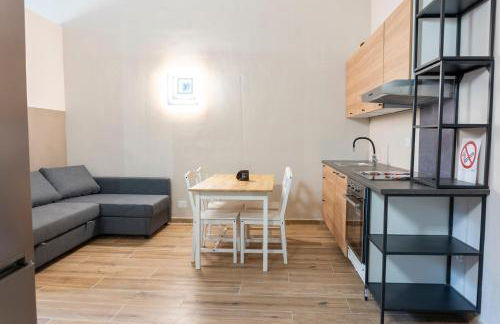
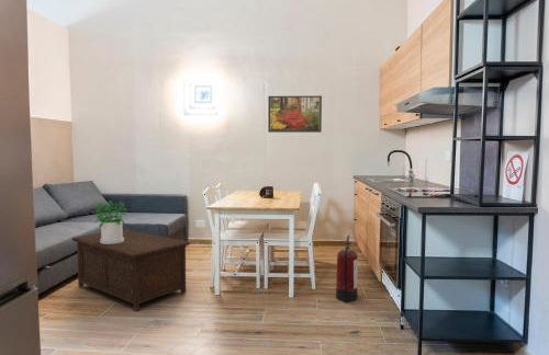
+ potted plant (109, 220)
+ cabinet (130, 265)
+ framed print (294, 114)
+ fire extinguisher (346, 268)
